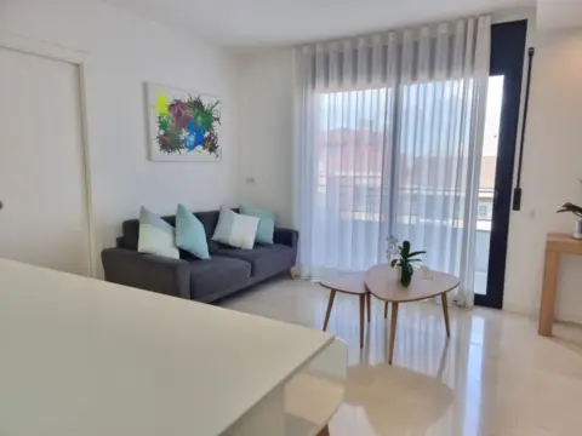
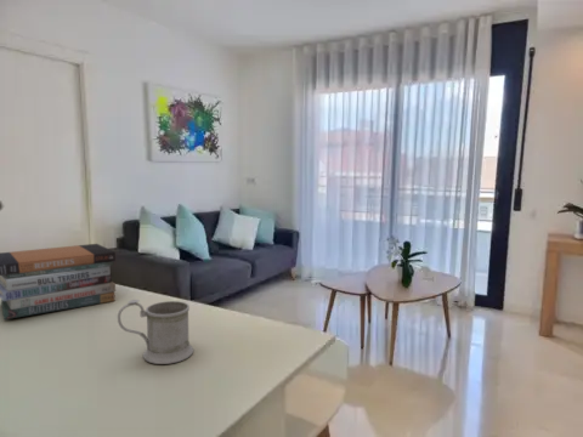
+ book stack (55, 277)
+ mug (155, 327)
